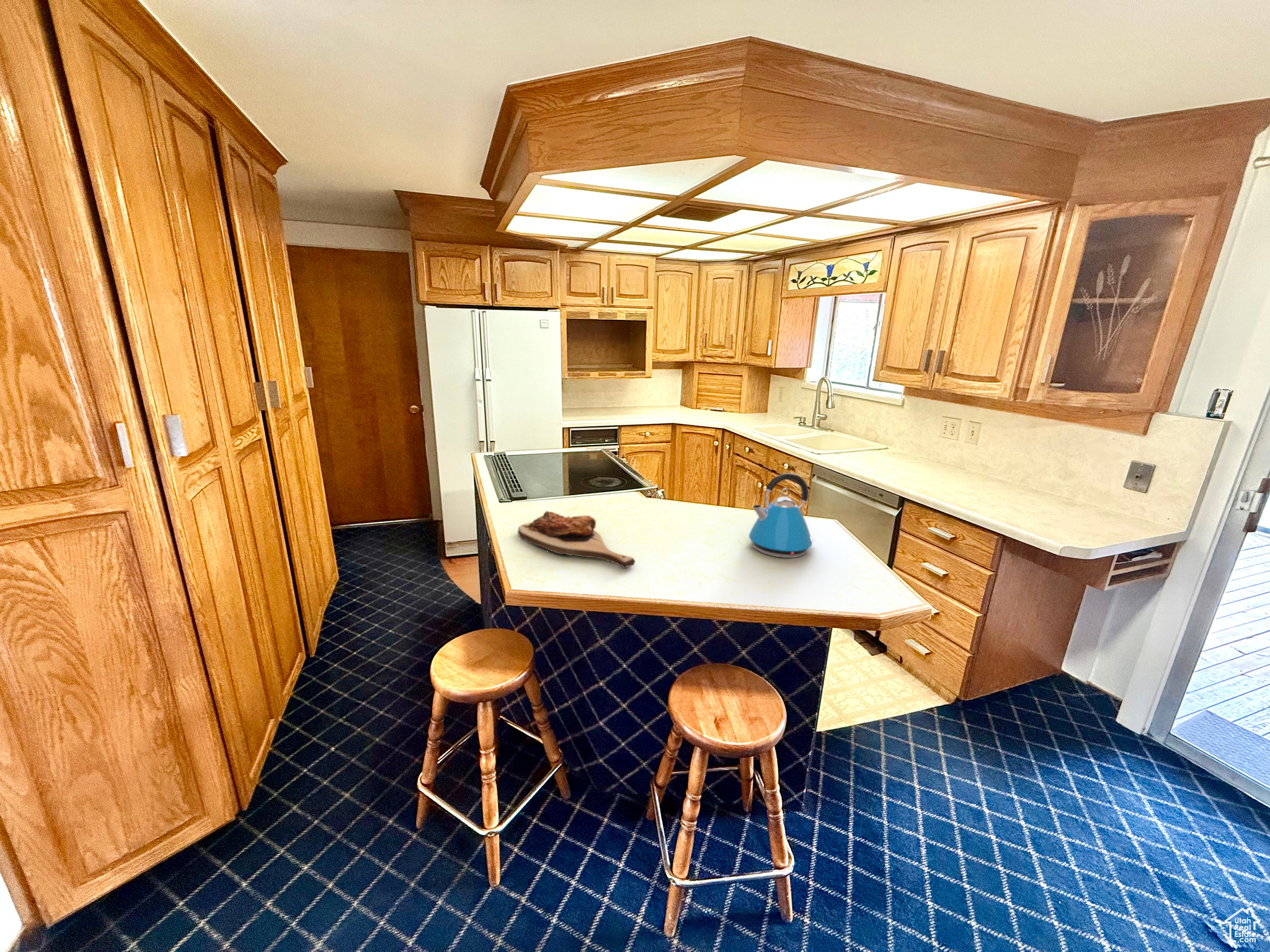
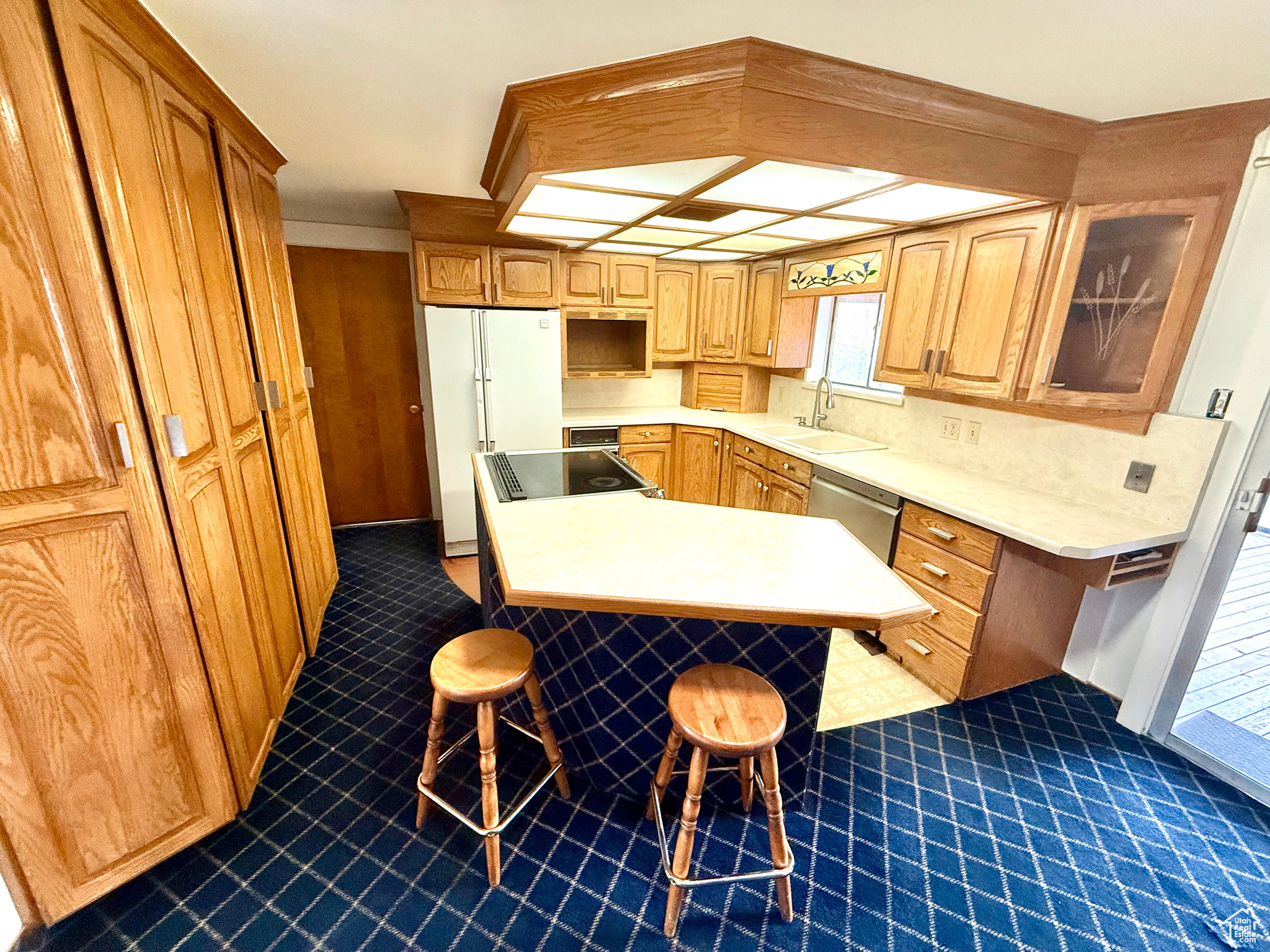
- cutting board (581, 532)
- kettle (785, 511)
